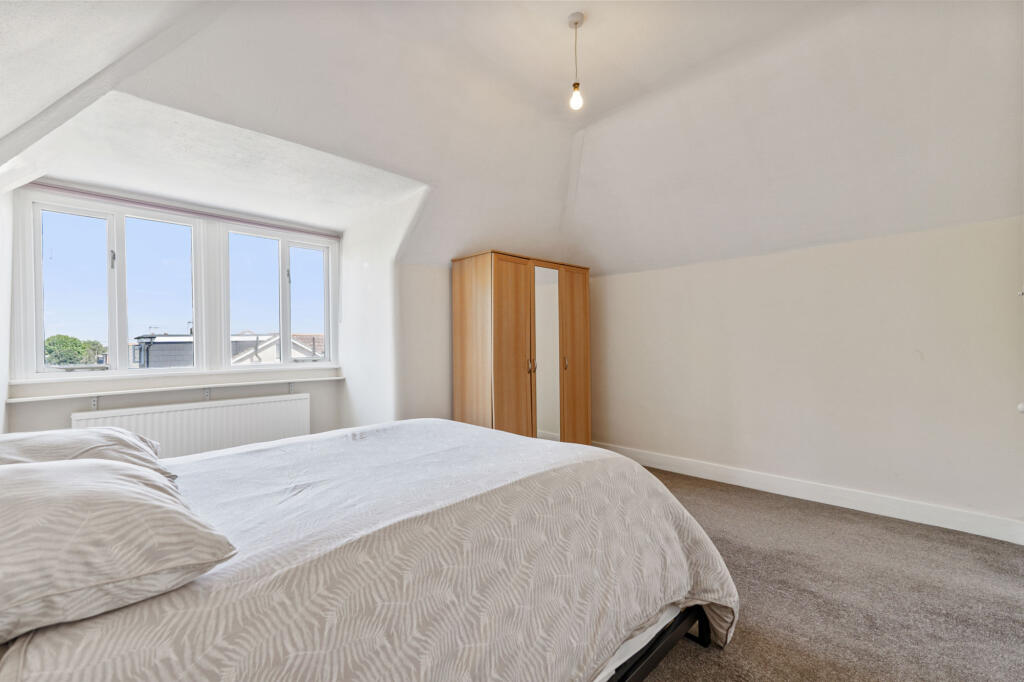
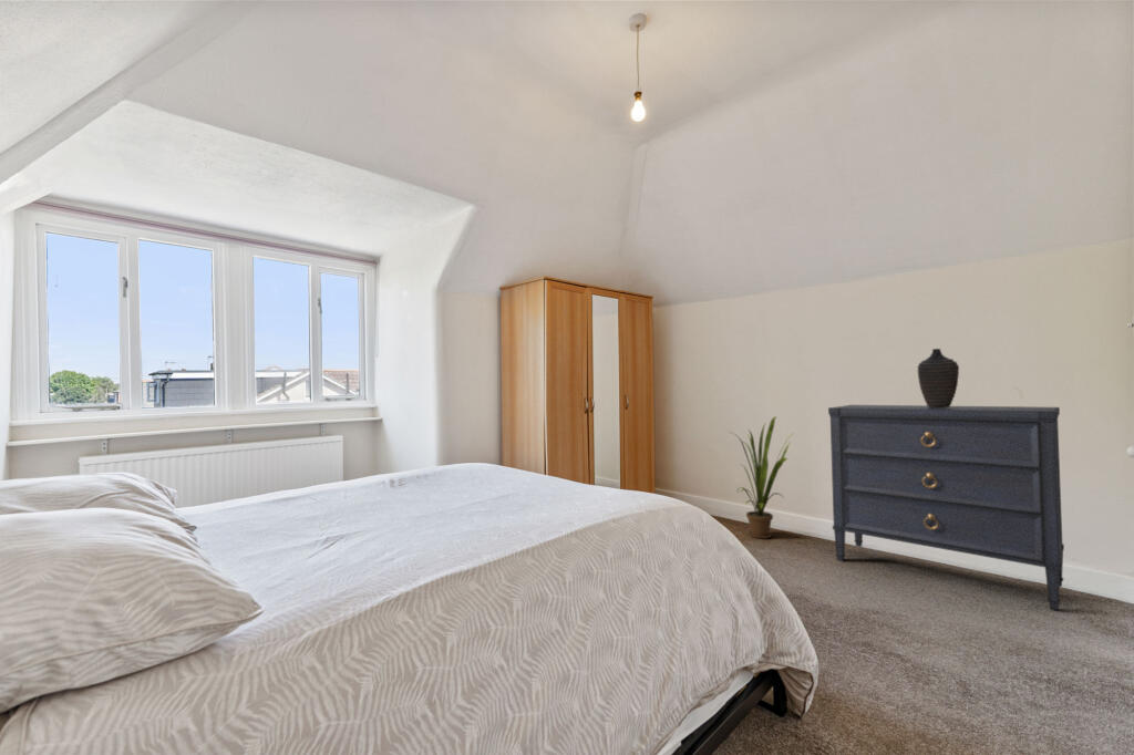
+ house plant (759, 475)
+ decorative vase (937, 377)
+ dresser (937, 489)
